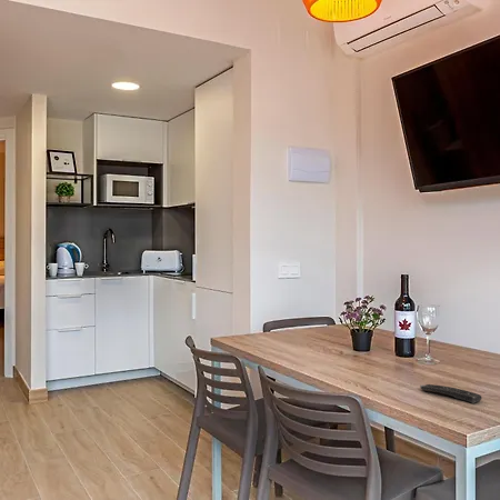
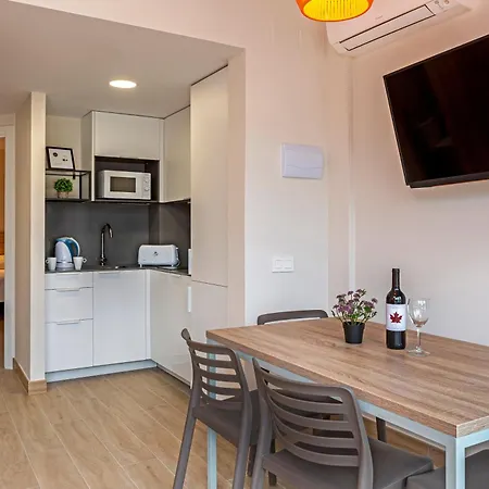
- remote control (448, 391)
